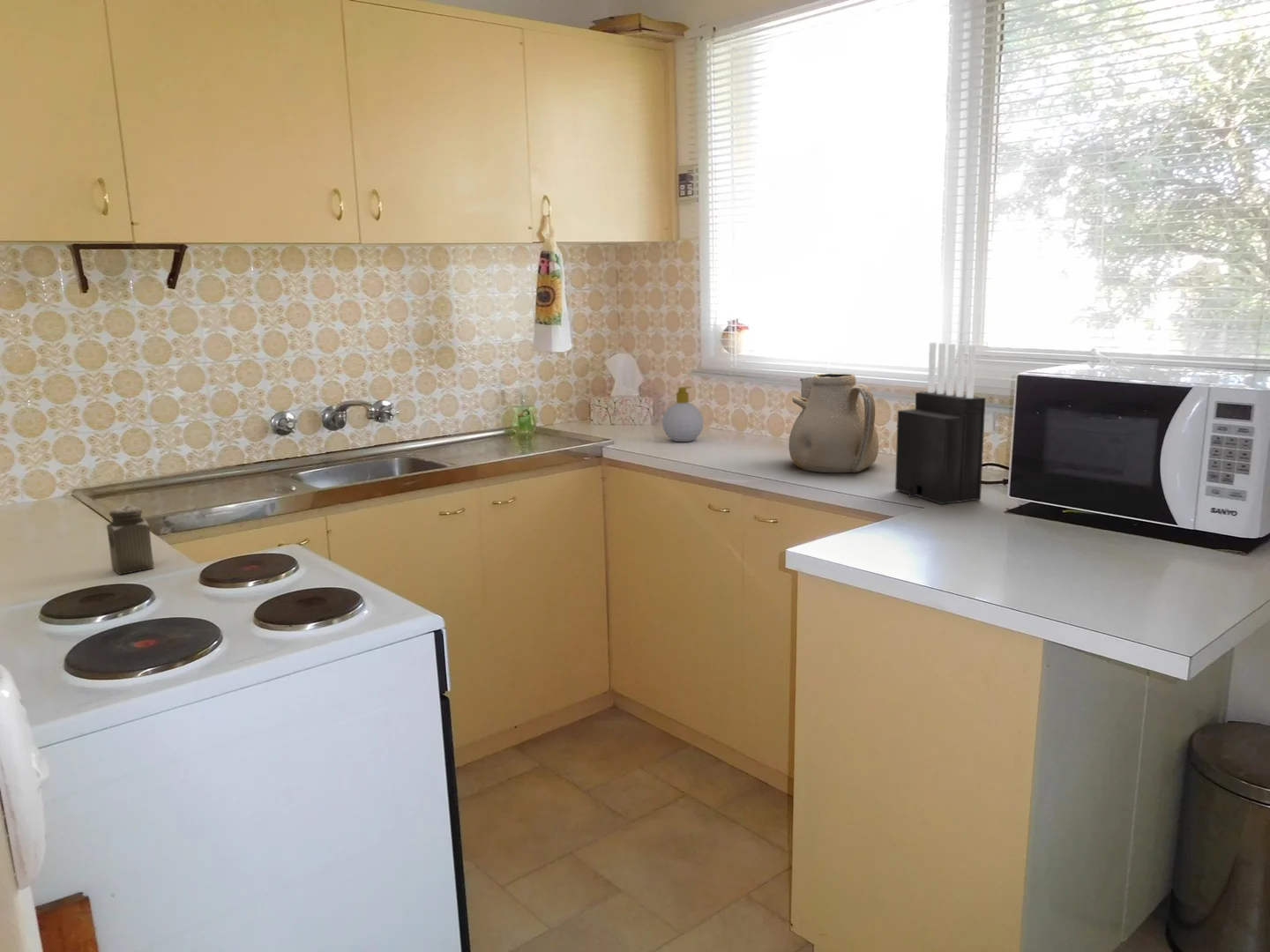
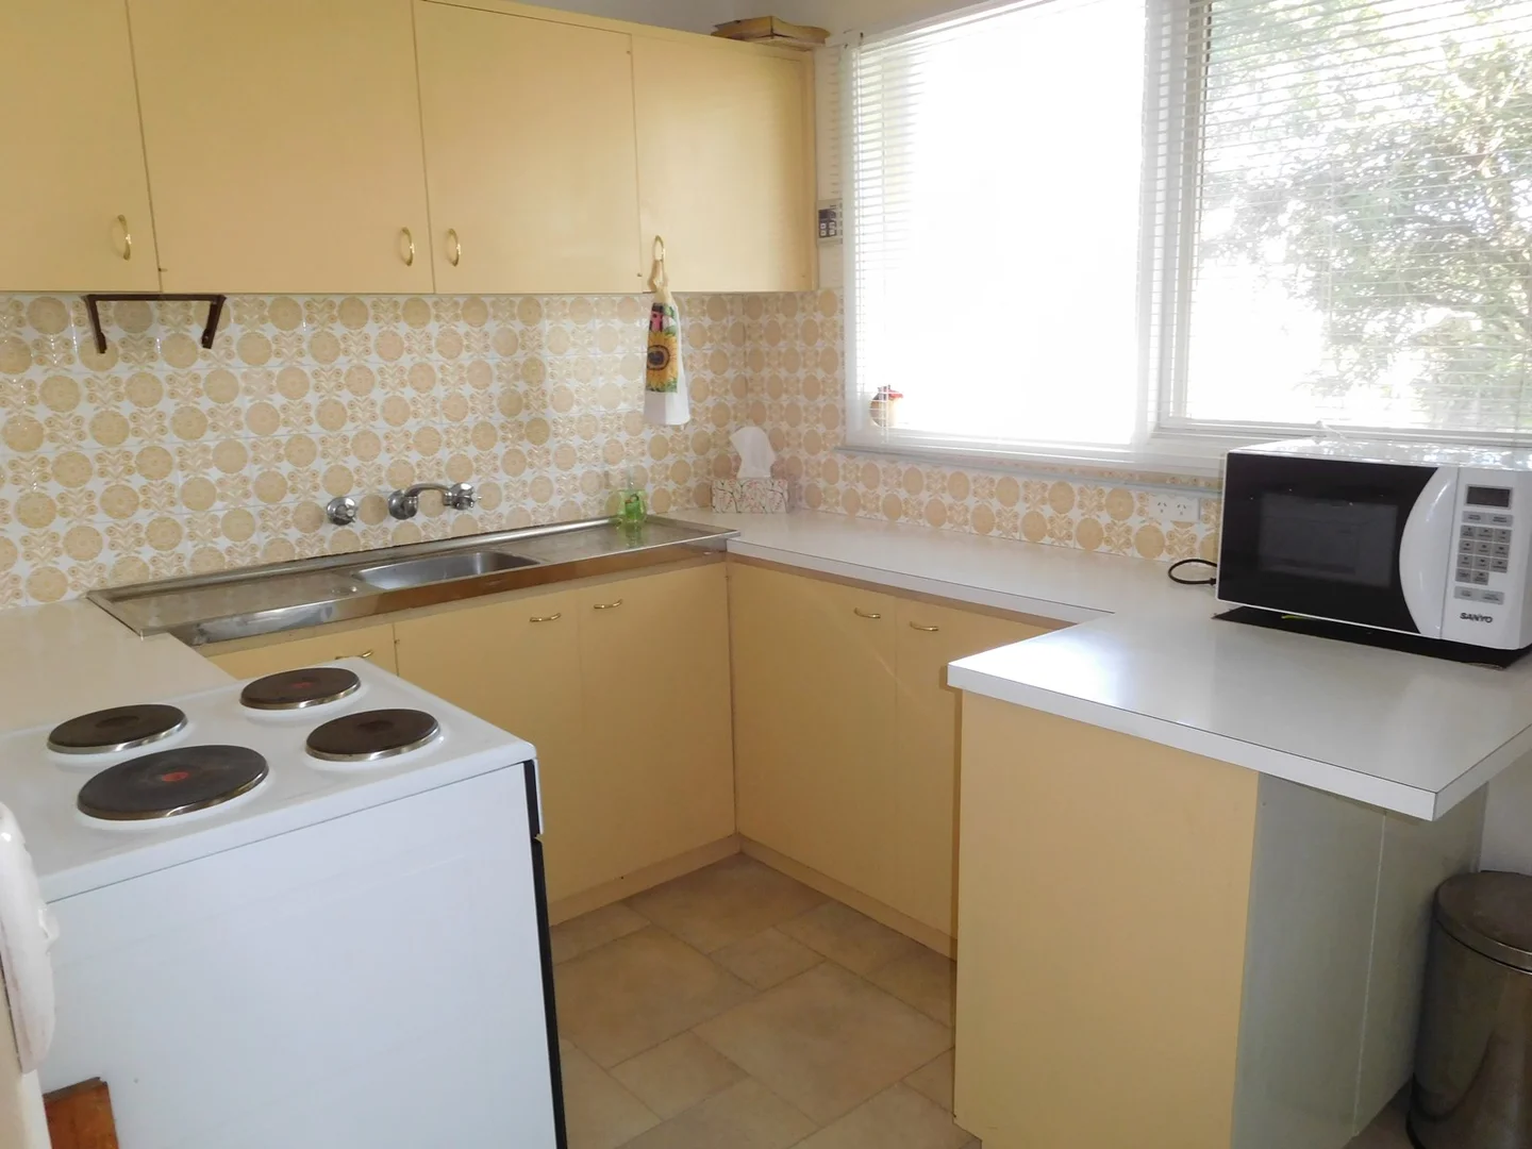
- soap bottle (683, 413)
- teapot (837, 420)
- knife block (935, 420)
- salt shaker (129, 538)
